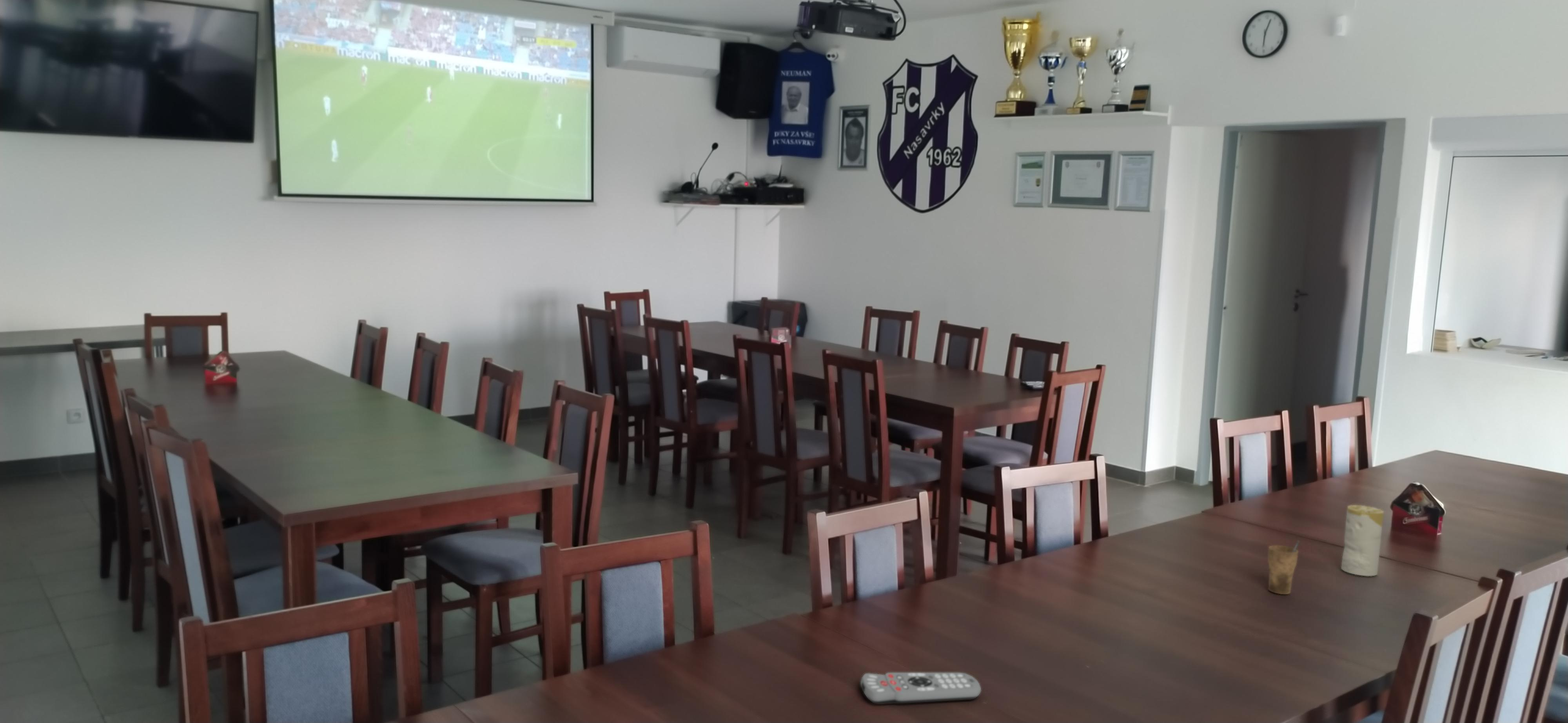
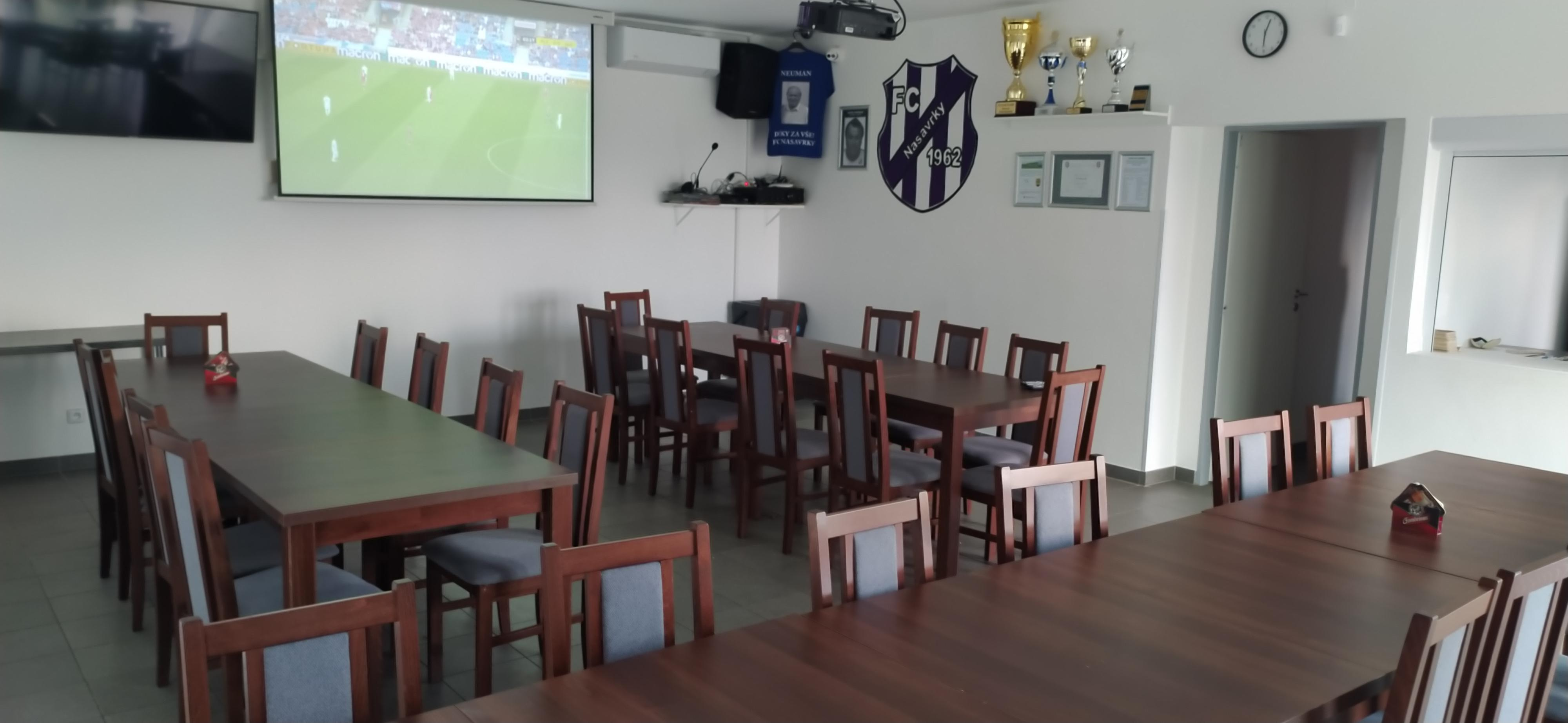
- cup (1282, 565)
- candle (1362, 540)
- remote control (921, 687)
